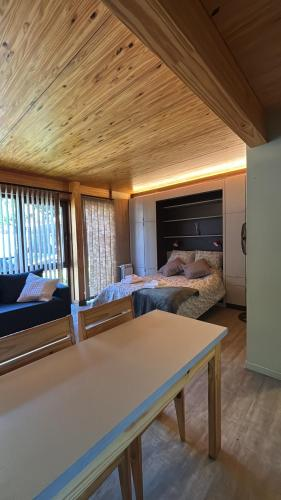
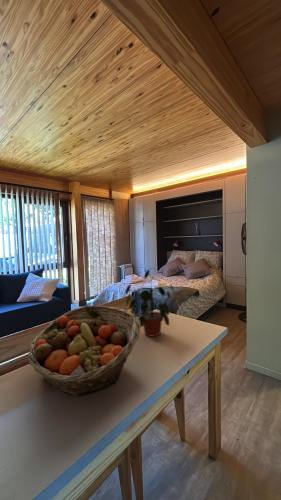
+ potted plant (149, 301)
+ fruit basket (85, 343)
